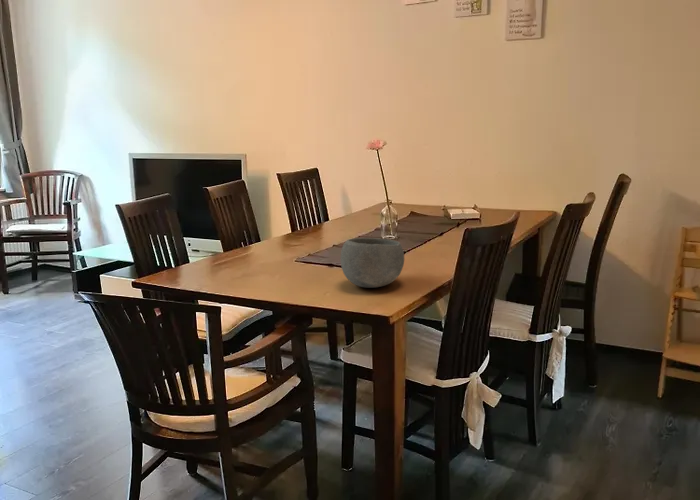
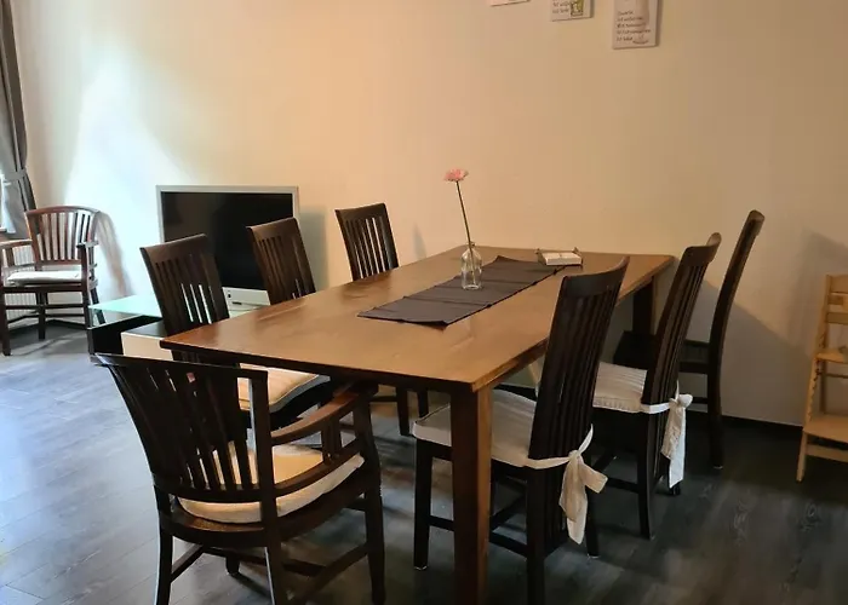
- bowl (372, 261)
